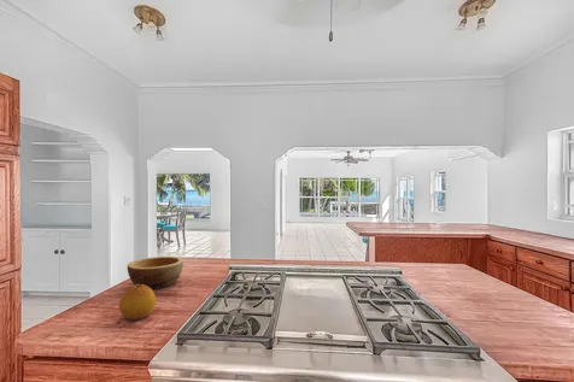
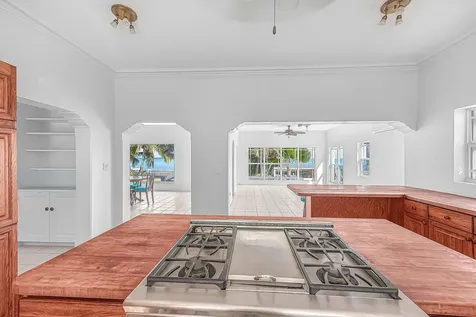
- fruit (137, 300)
- bowl (156, 272)
